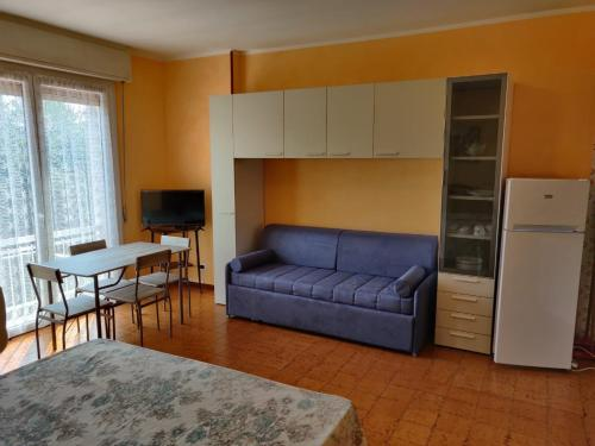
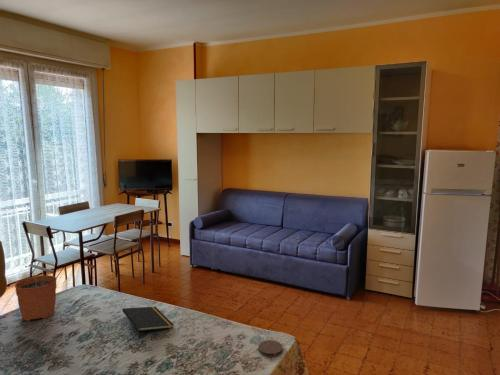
+ plant pot (36, 289)
+ notepad (147, 317)
+ coaster (270, 348)
